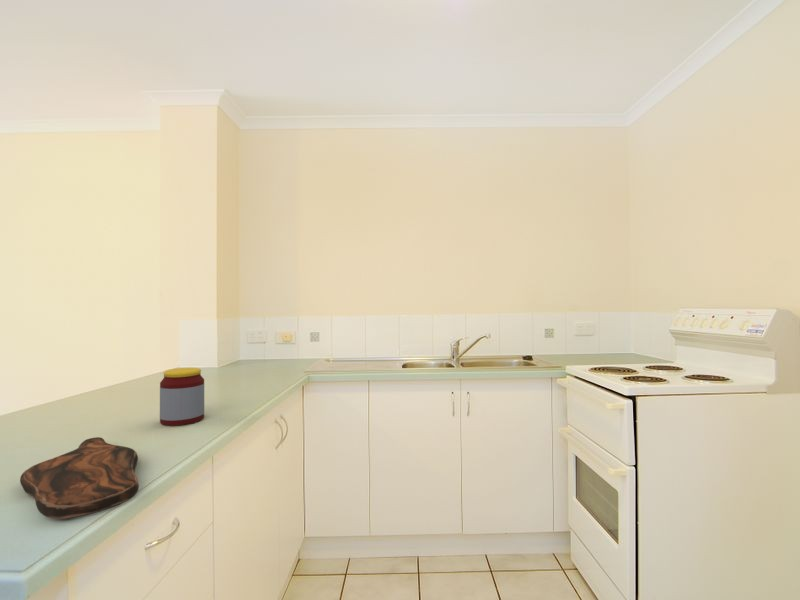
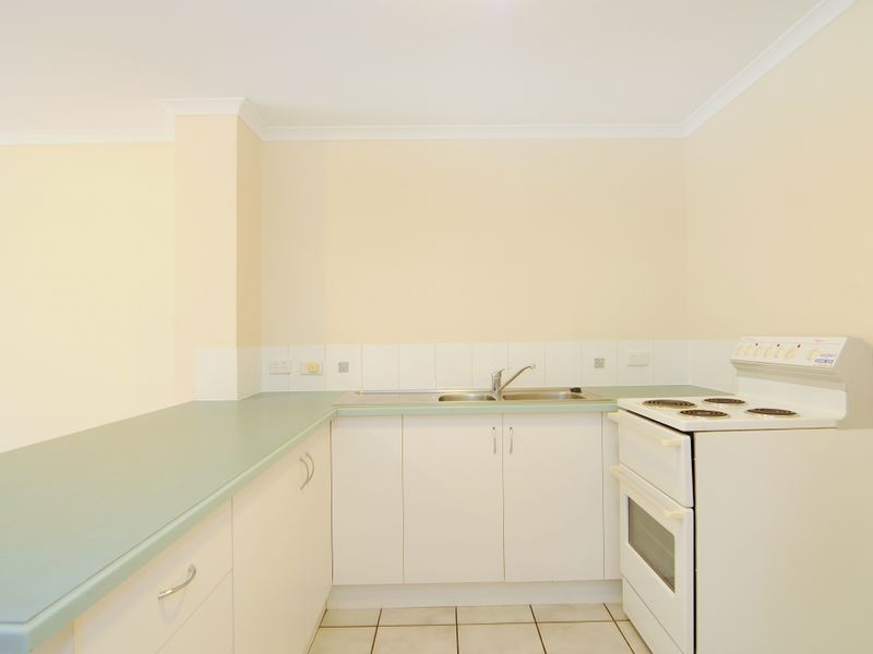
- jar (182, 394)
- cutting board (83, 469)
